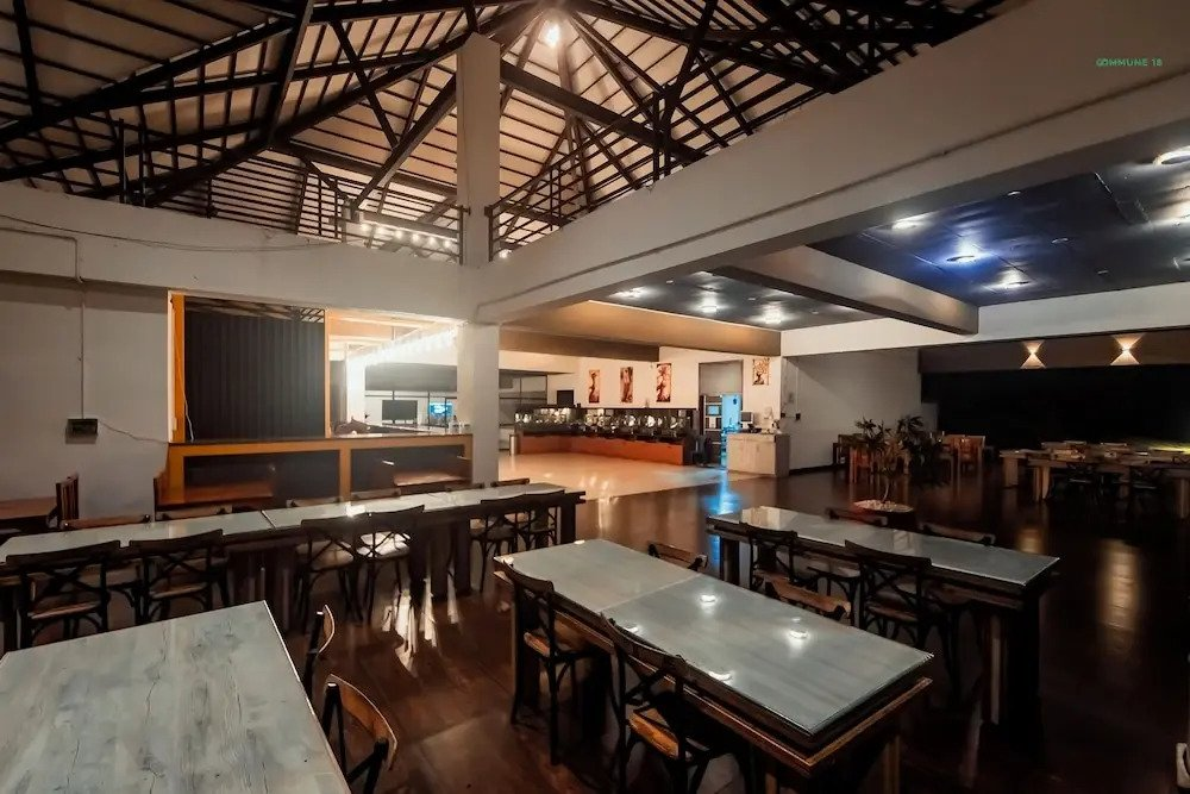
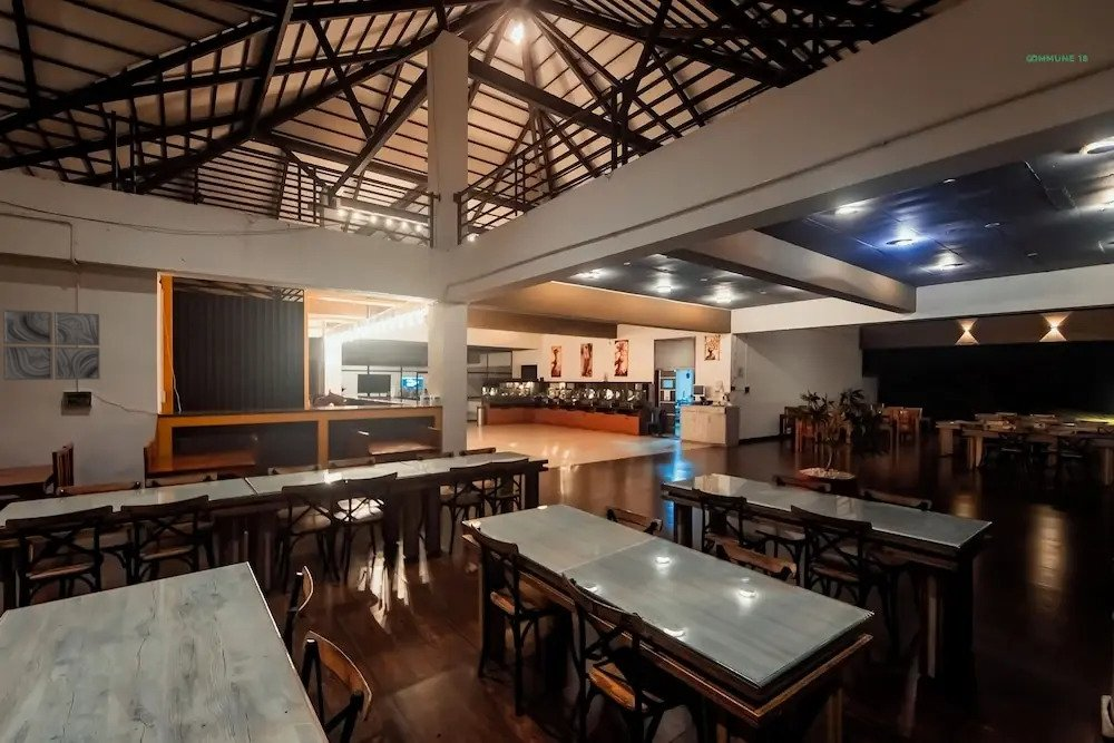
+ wall art (55, 346)
